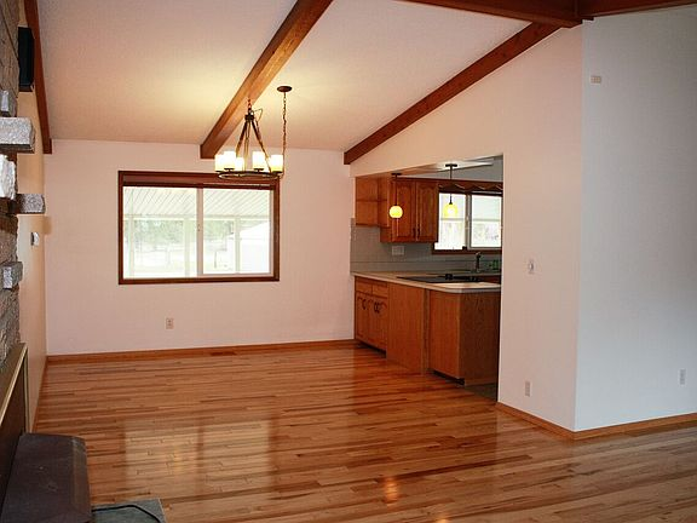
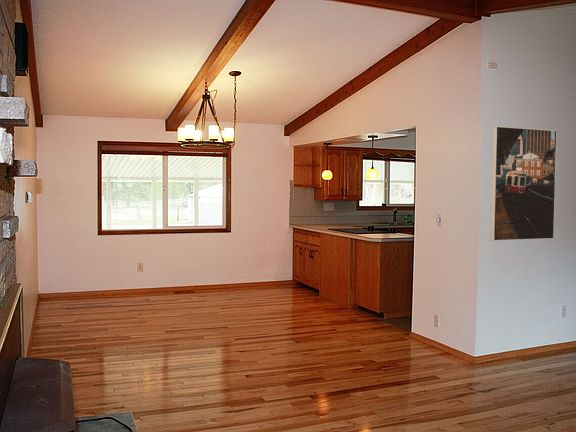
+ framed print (524, 184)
